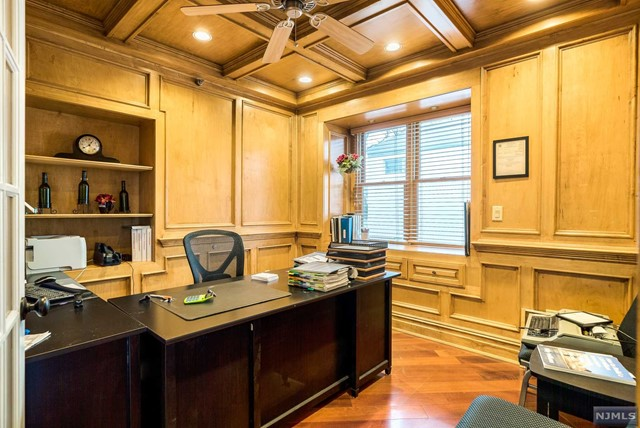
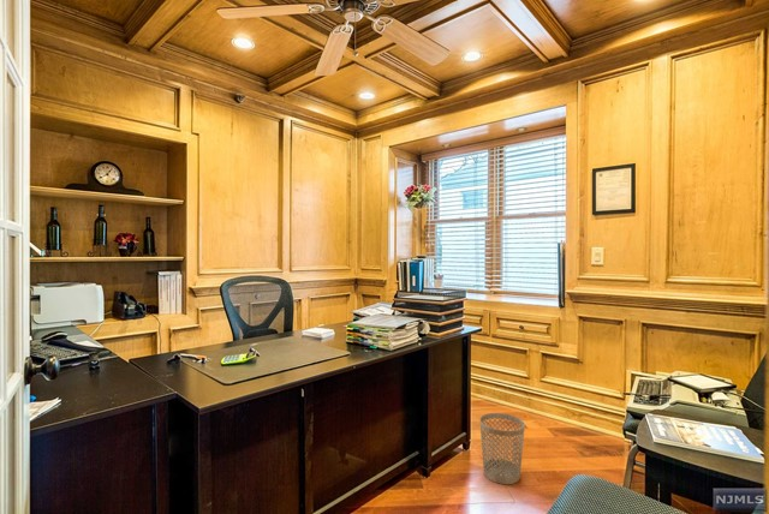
+ wastebasket (501, 448)
